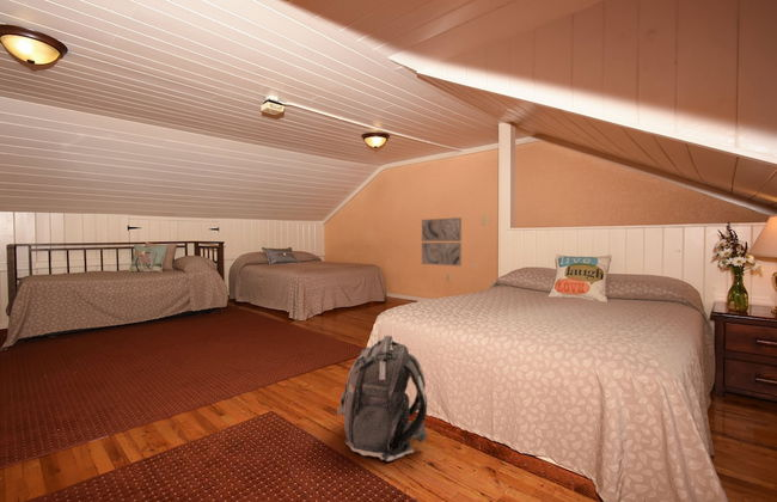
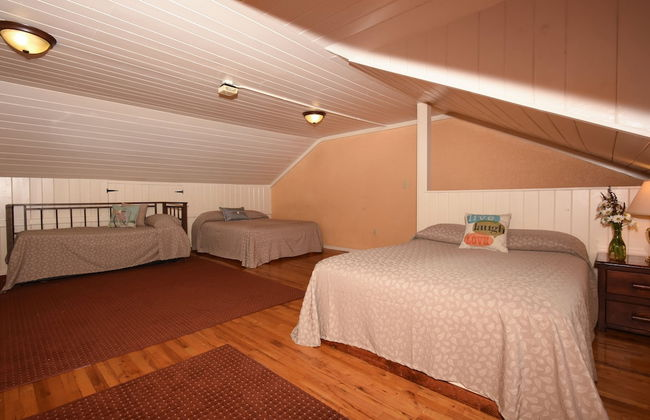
- wall art (440, 240)
- backpack (384, 388)
